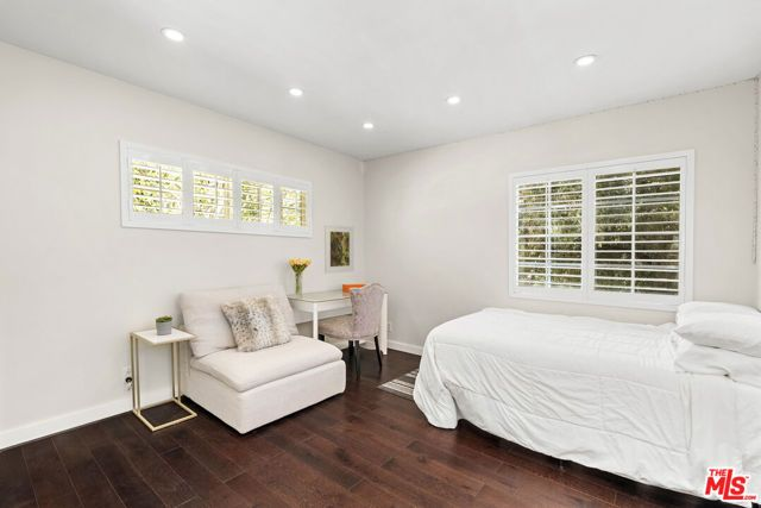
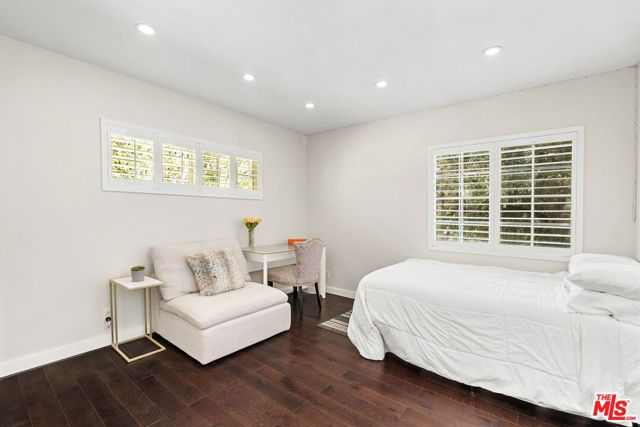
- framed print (339, 249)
